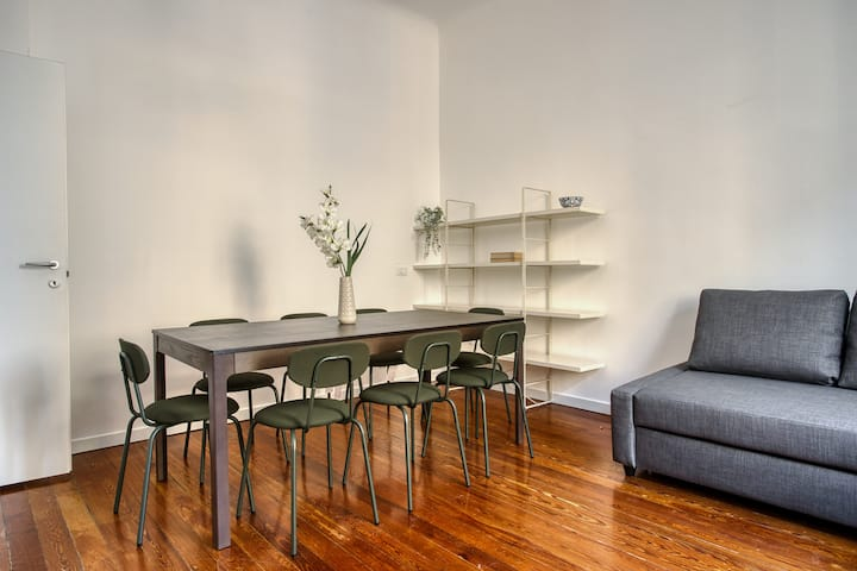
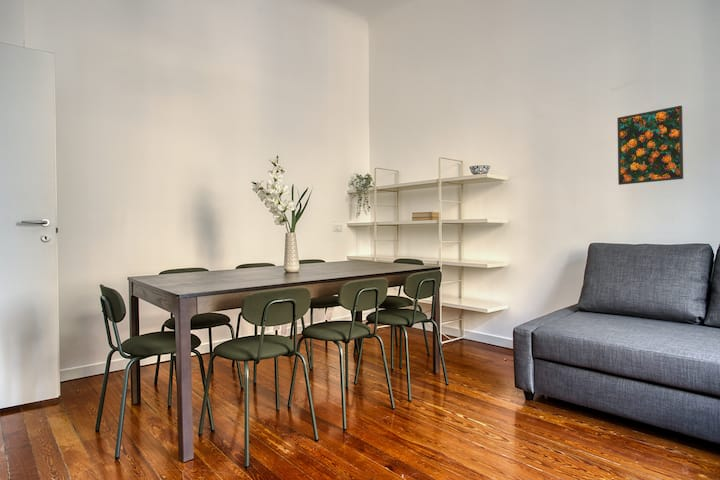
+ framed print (648, 146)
